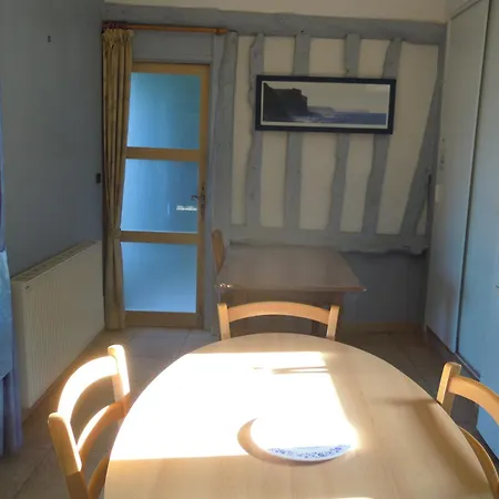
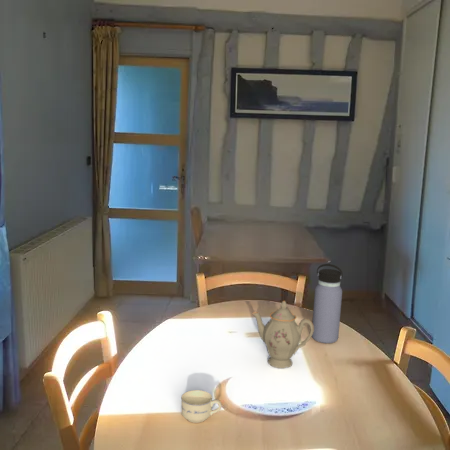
+ cup (200, 408)
+ water bottle (327, 300)
+ chinaware (281, 332)
